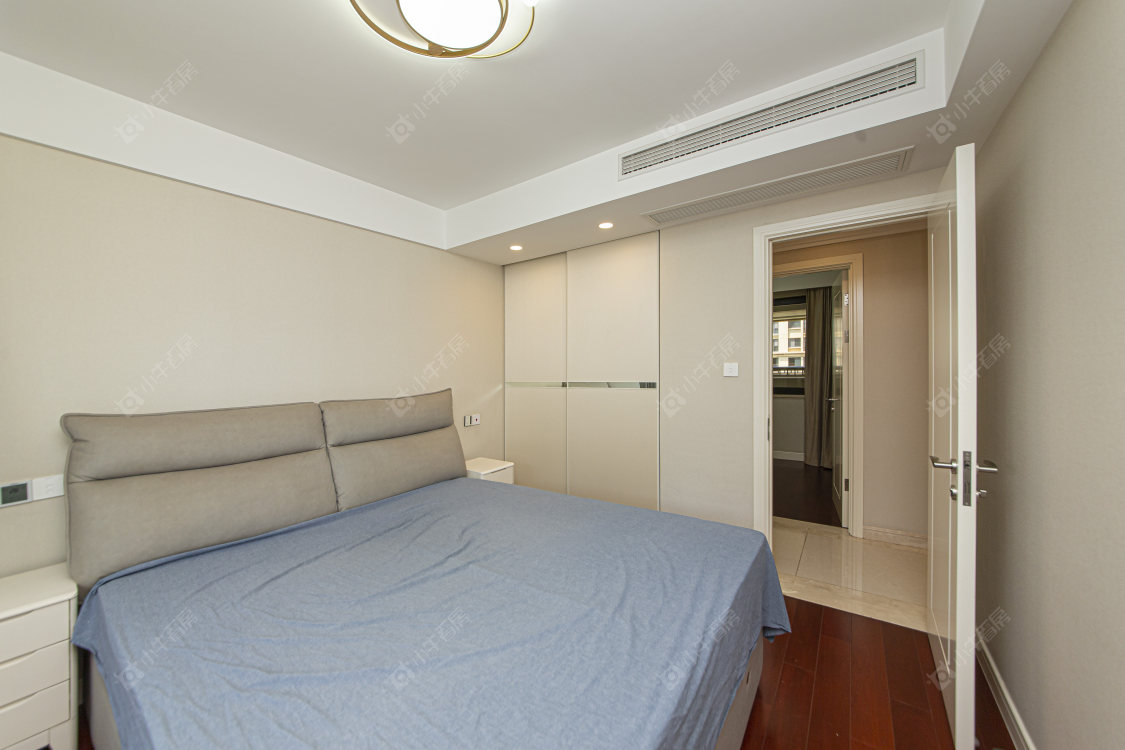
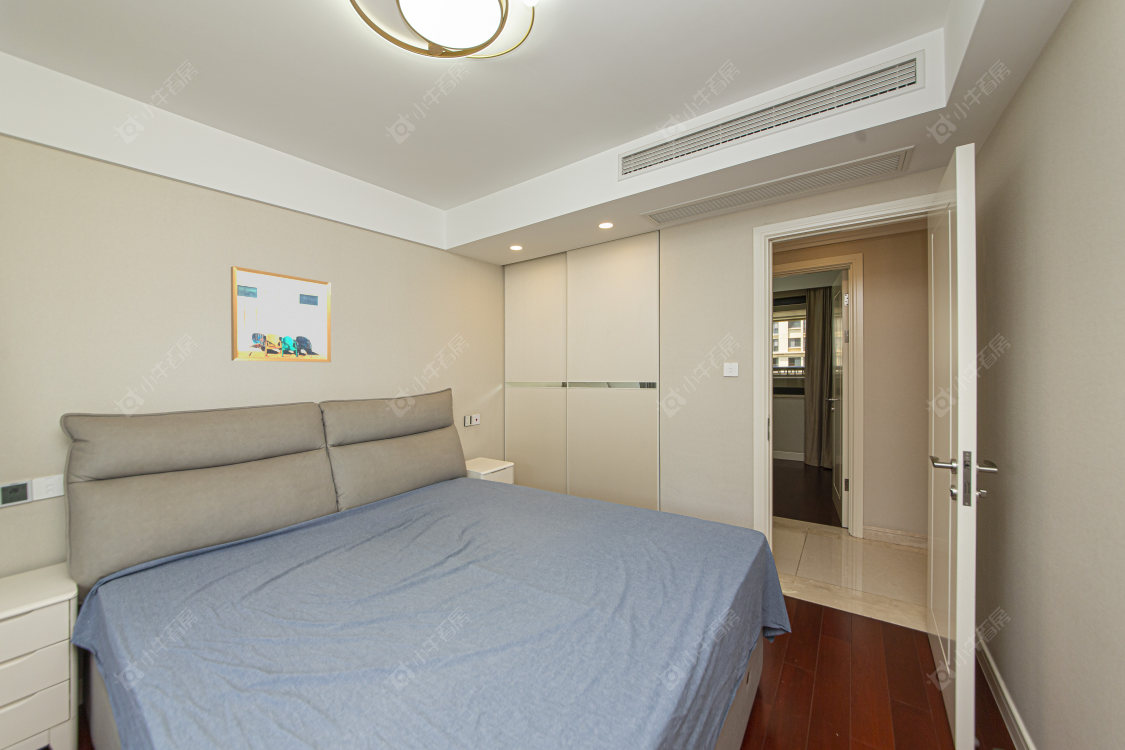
+ wall art (284, 318)
